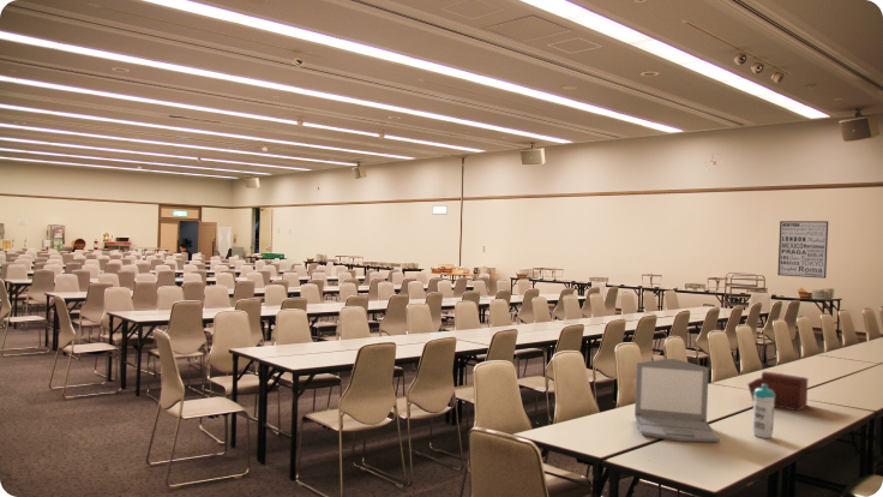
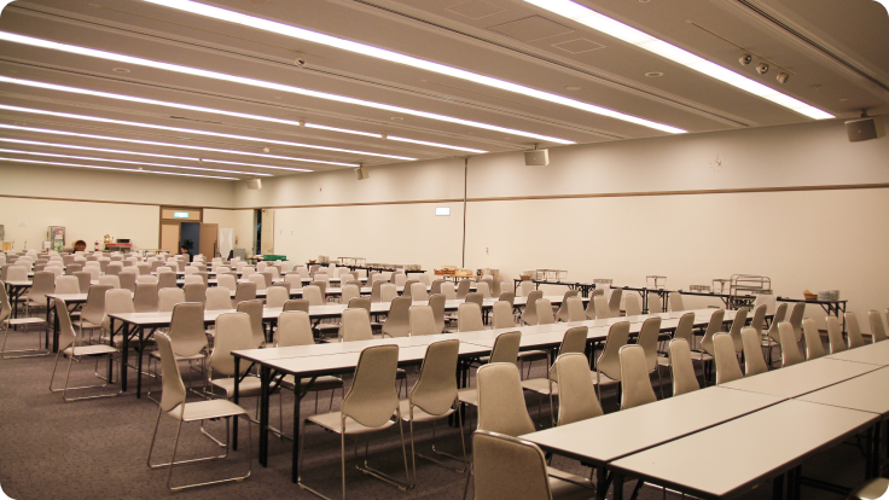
- wall art (801, 248)
- laptop (675, 397)
- sewing box (777, 387)
- water bottle (763, 409)
